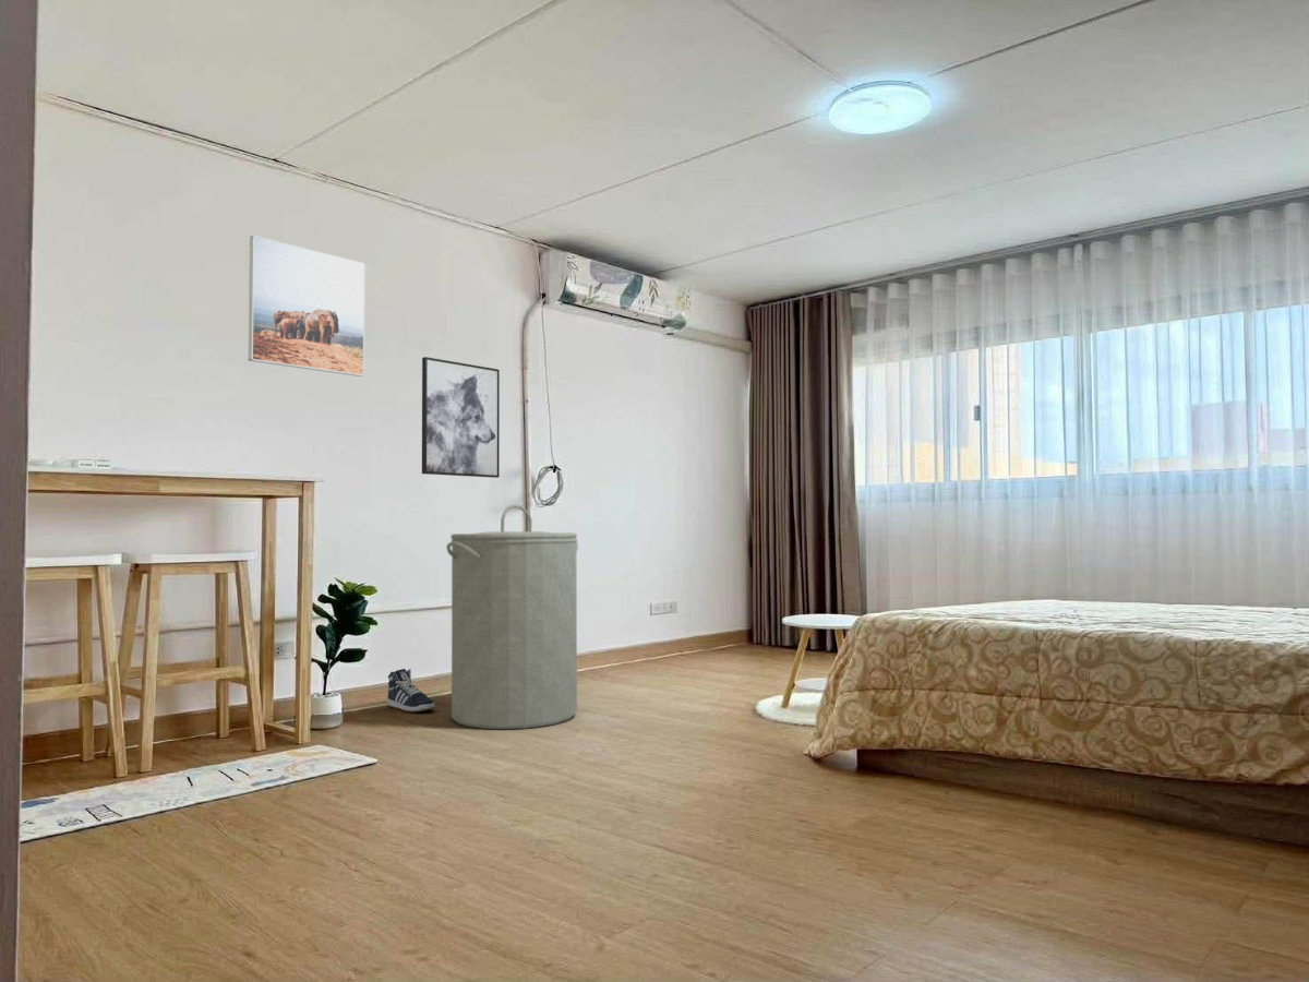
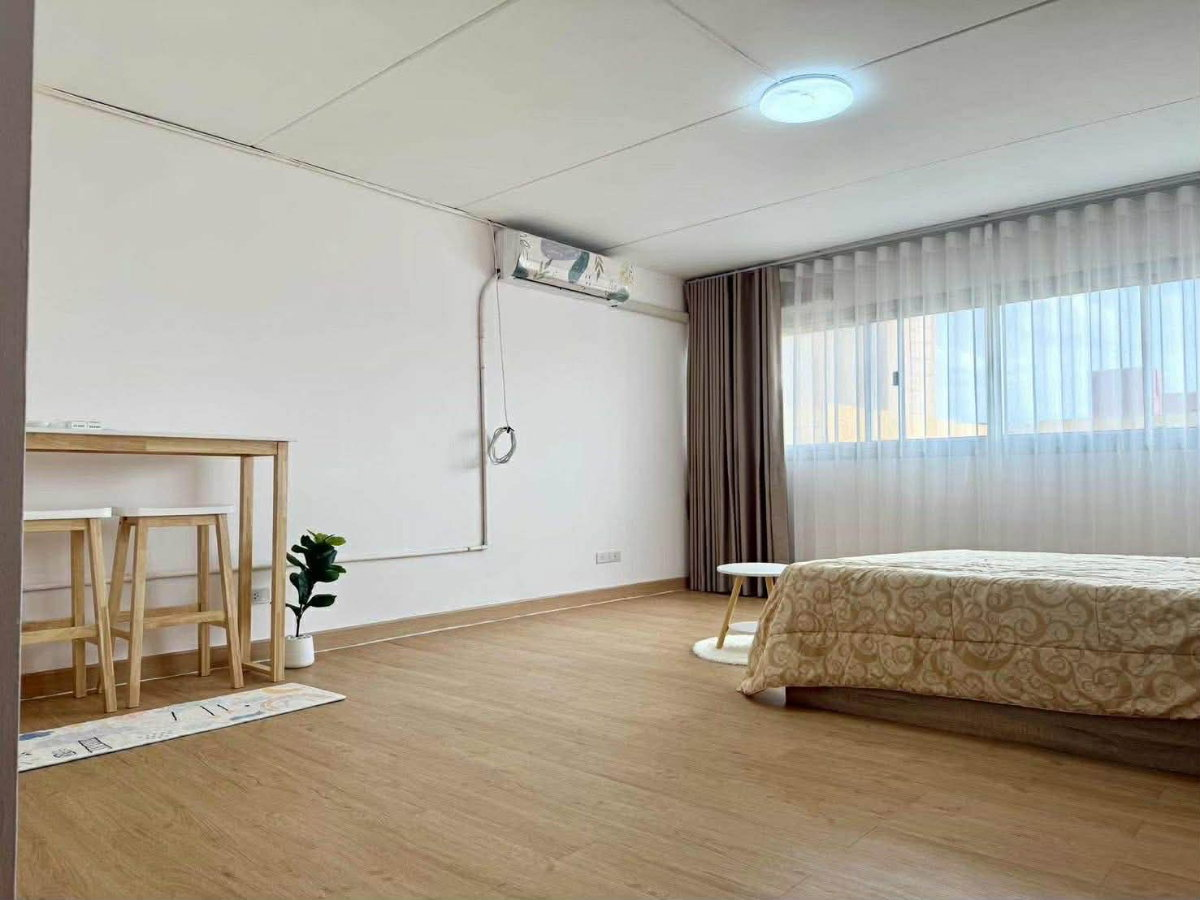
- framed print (309, 309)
- laundry hamper (514, 609)
- sneaker (409, 690)
- wall art (461, 419)
